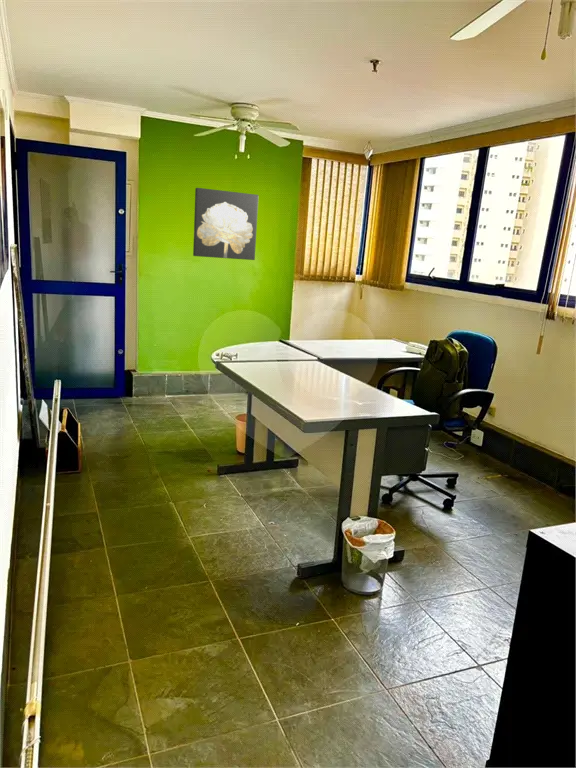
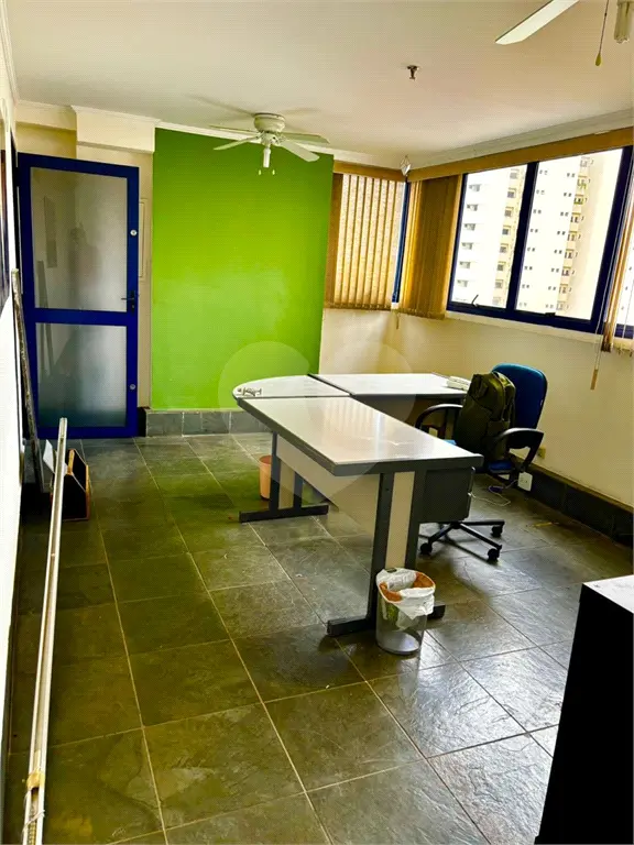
- wall art (225, 225)
